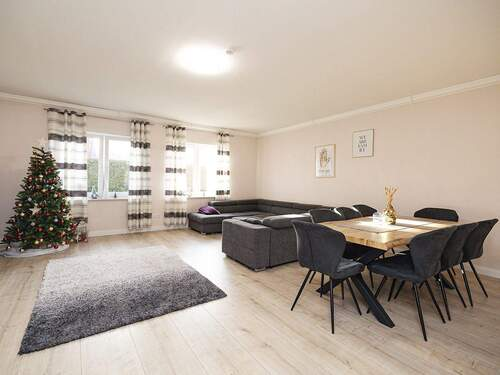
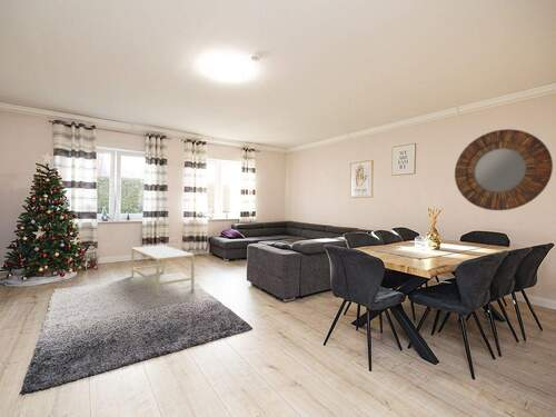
+ home mirror (498, 170)
+ coffee table (159, 266)
